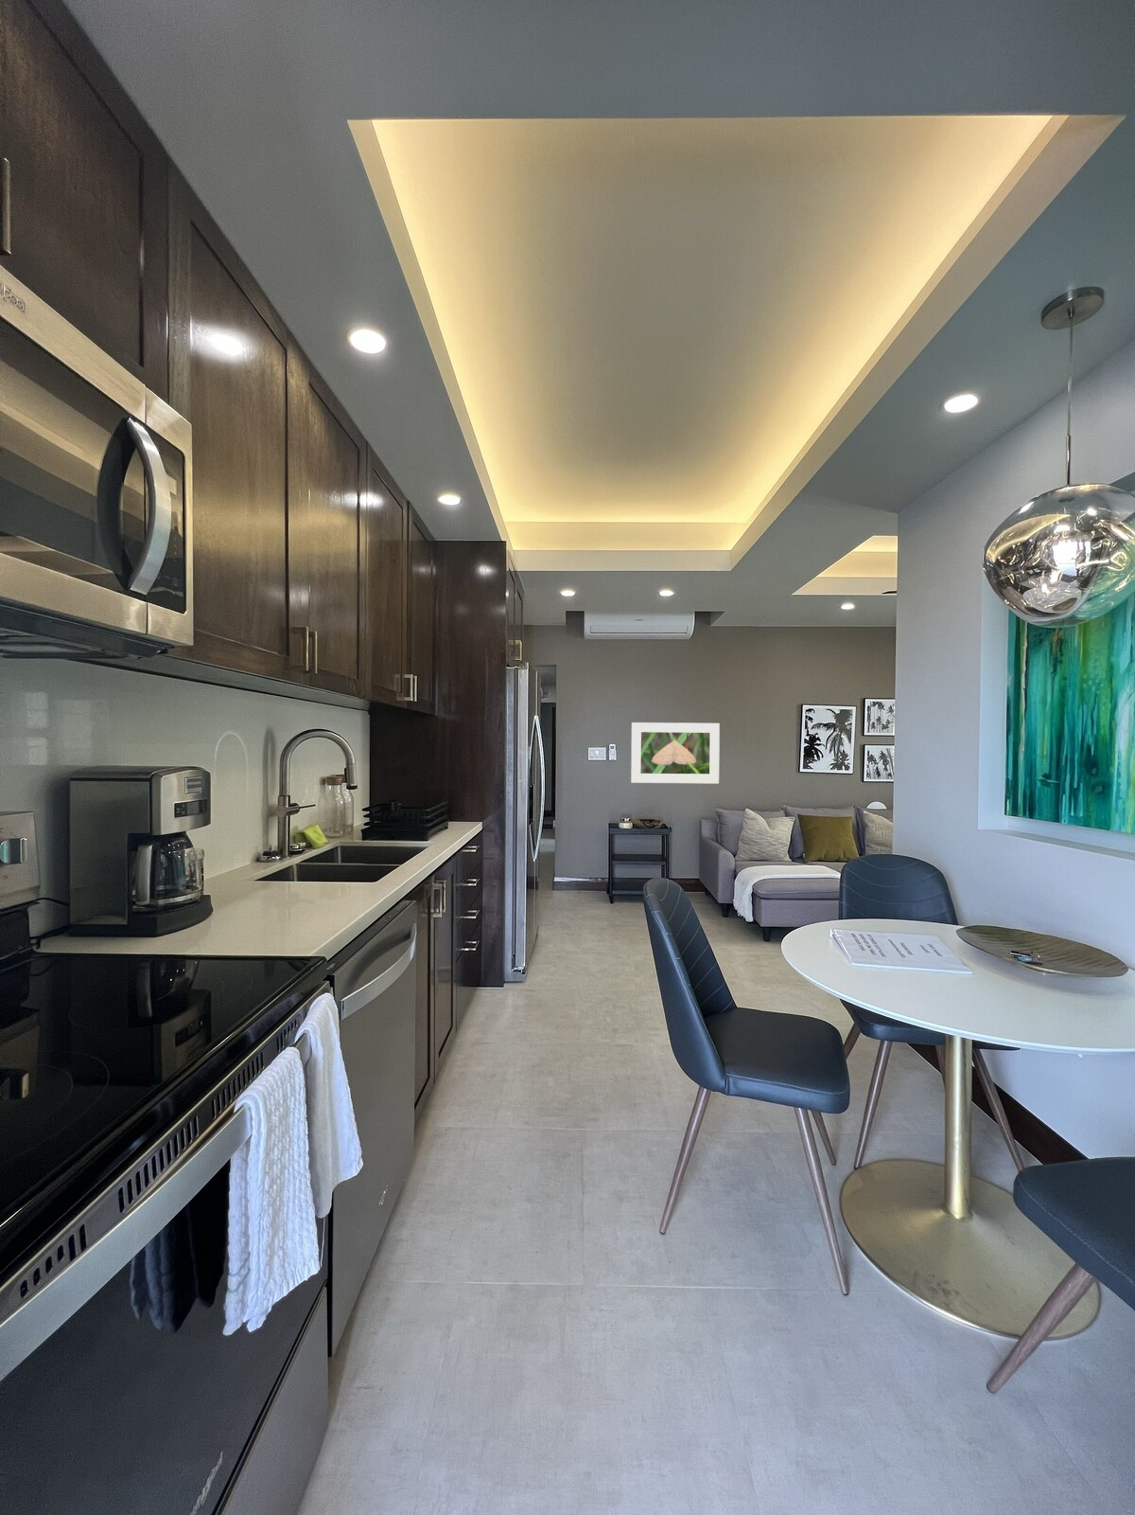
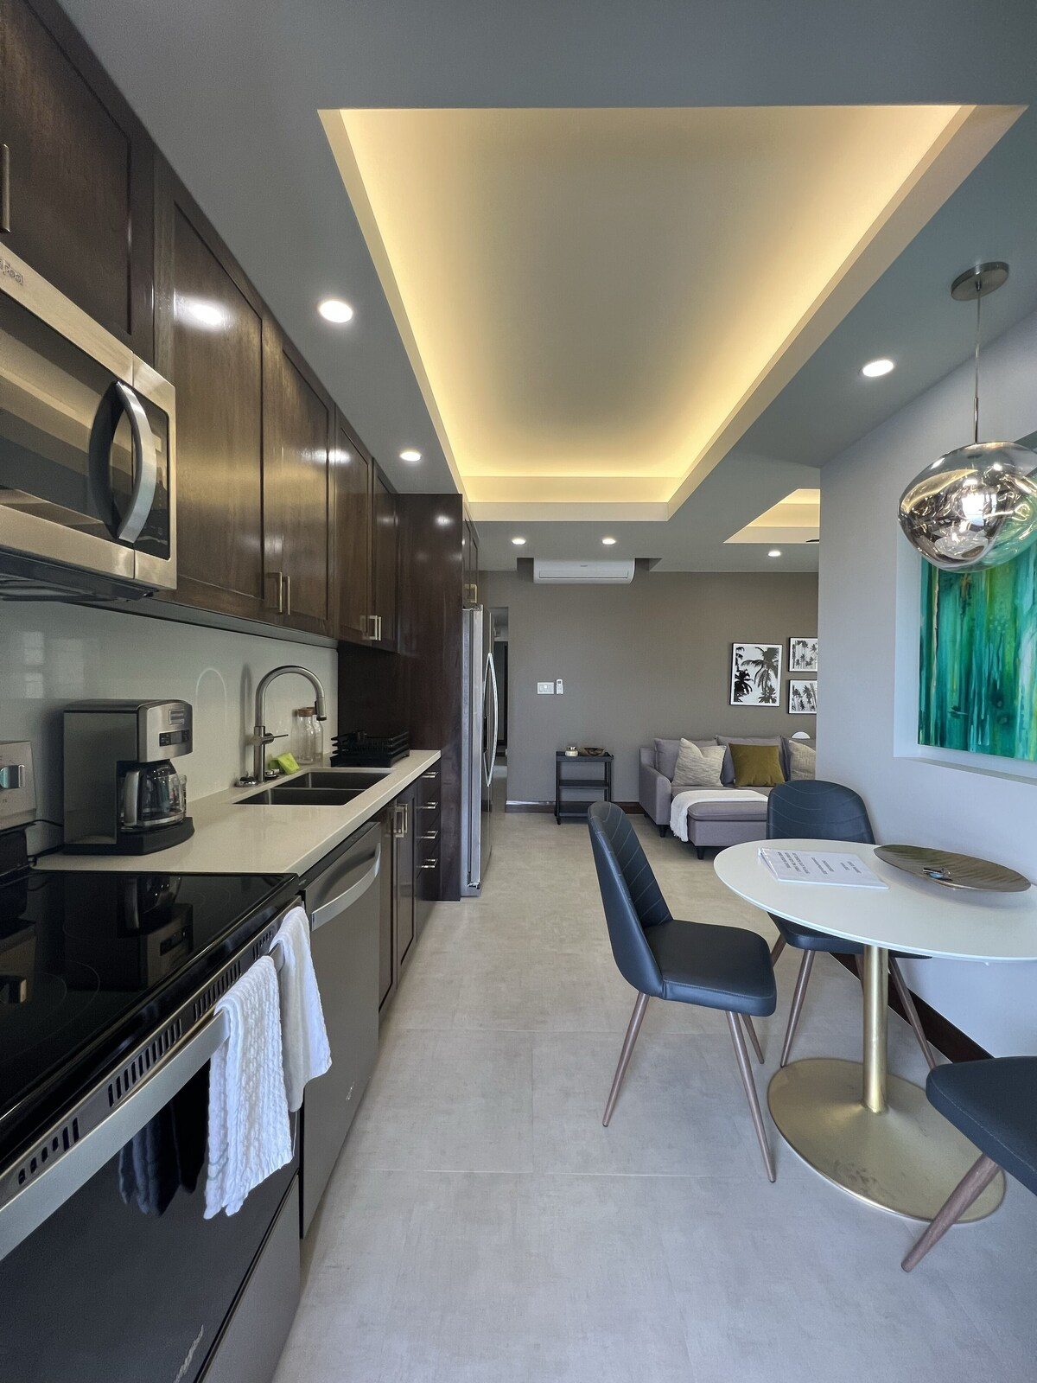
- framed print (675, 753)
